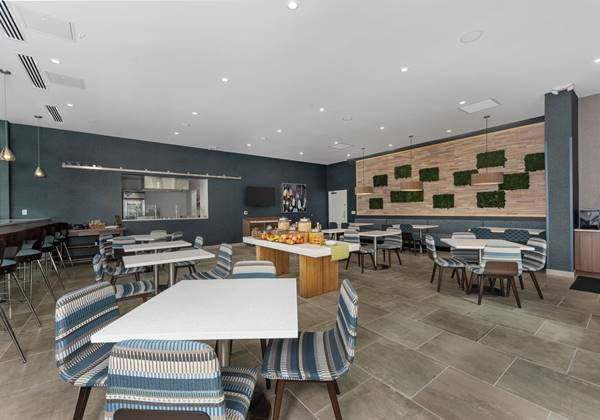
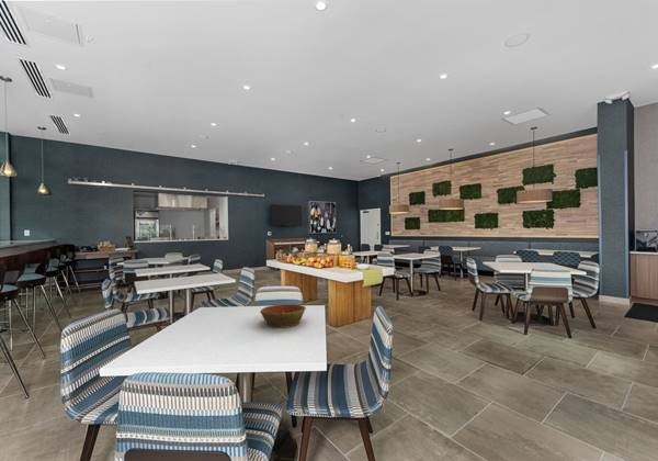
+ bowl (283, 313)
